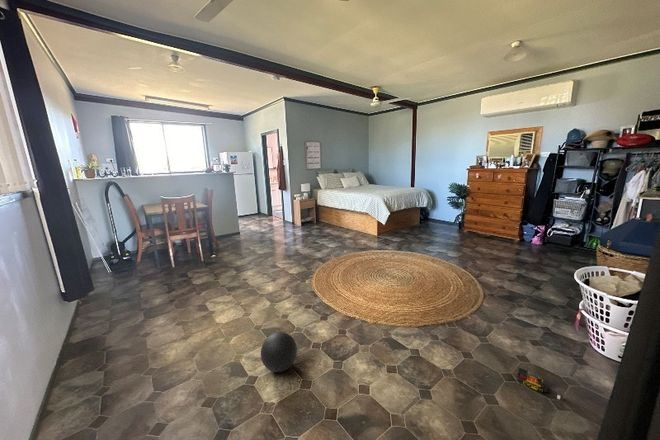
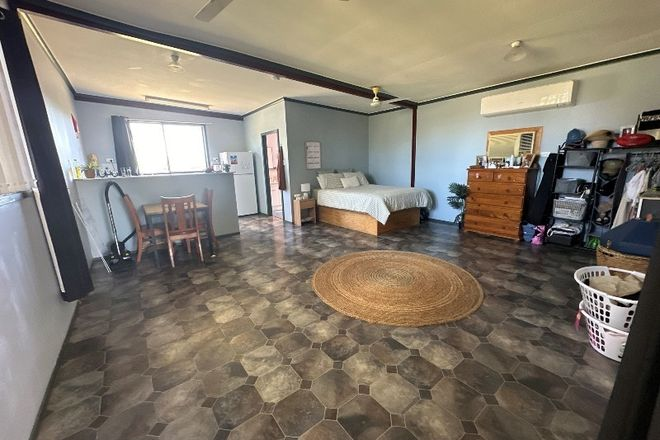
- ball (279, 351)
- toy train (538, 382)
